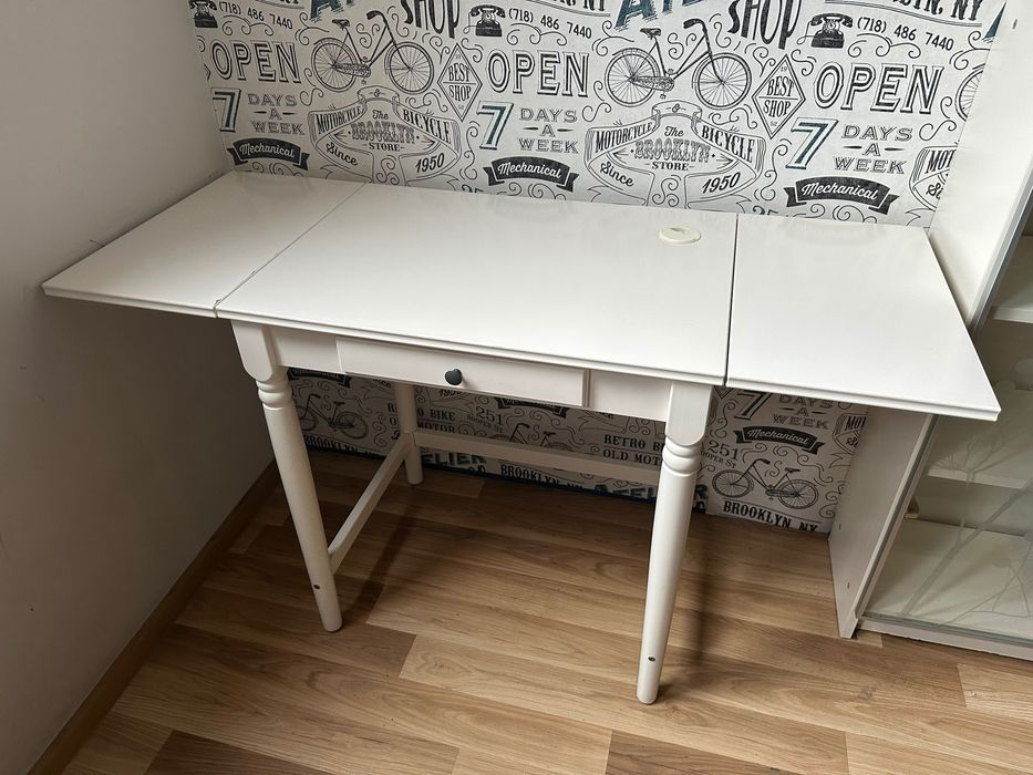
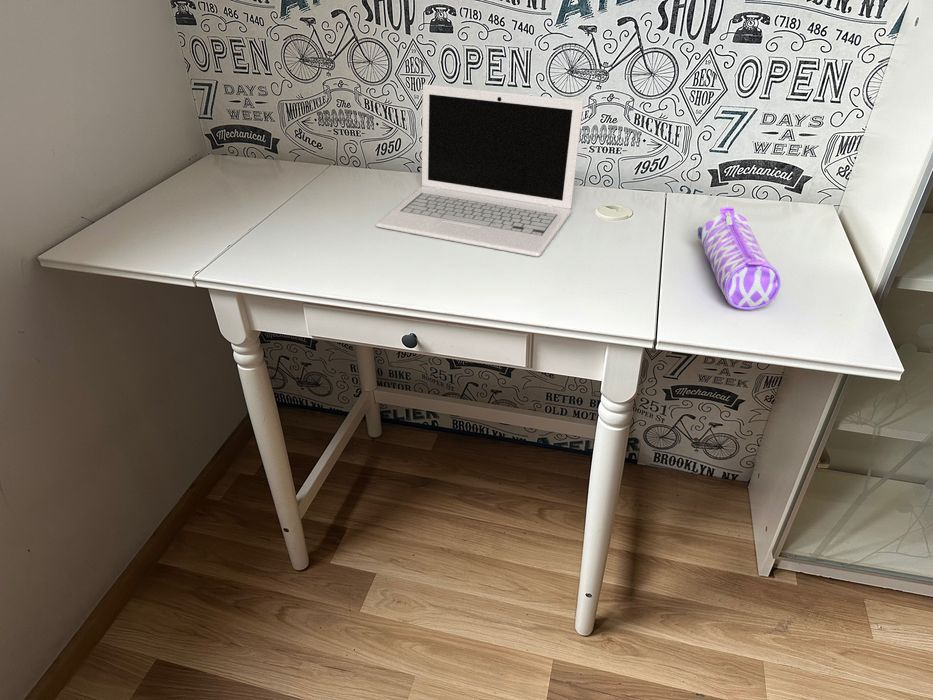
+ pencil case (738, 256)
+ laptop (477, 165)
